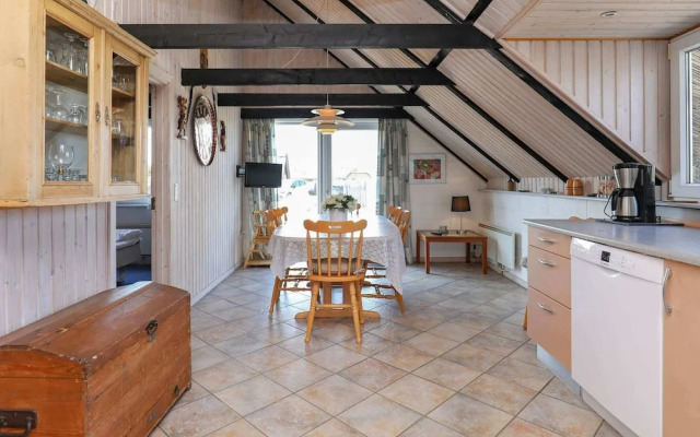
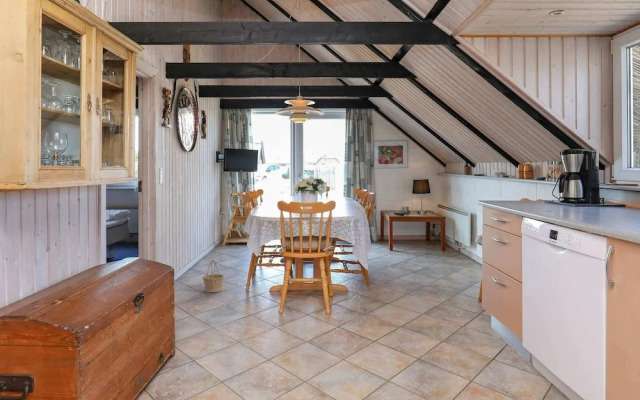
+ basket (213, 274)
